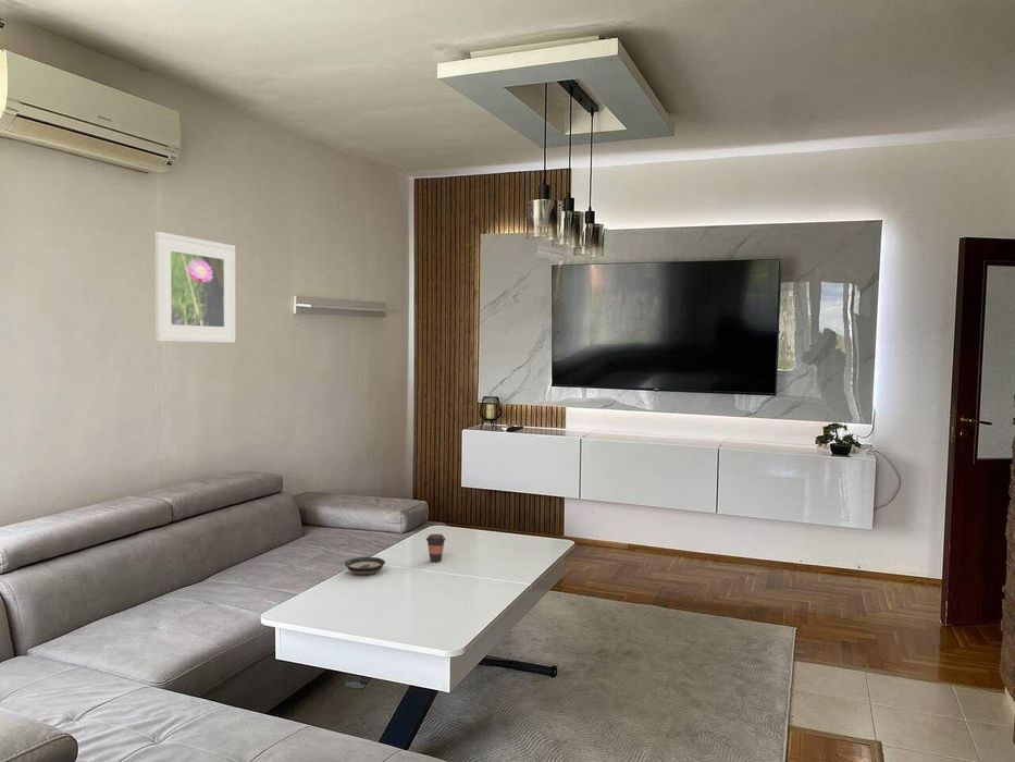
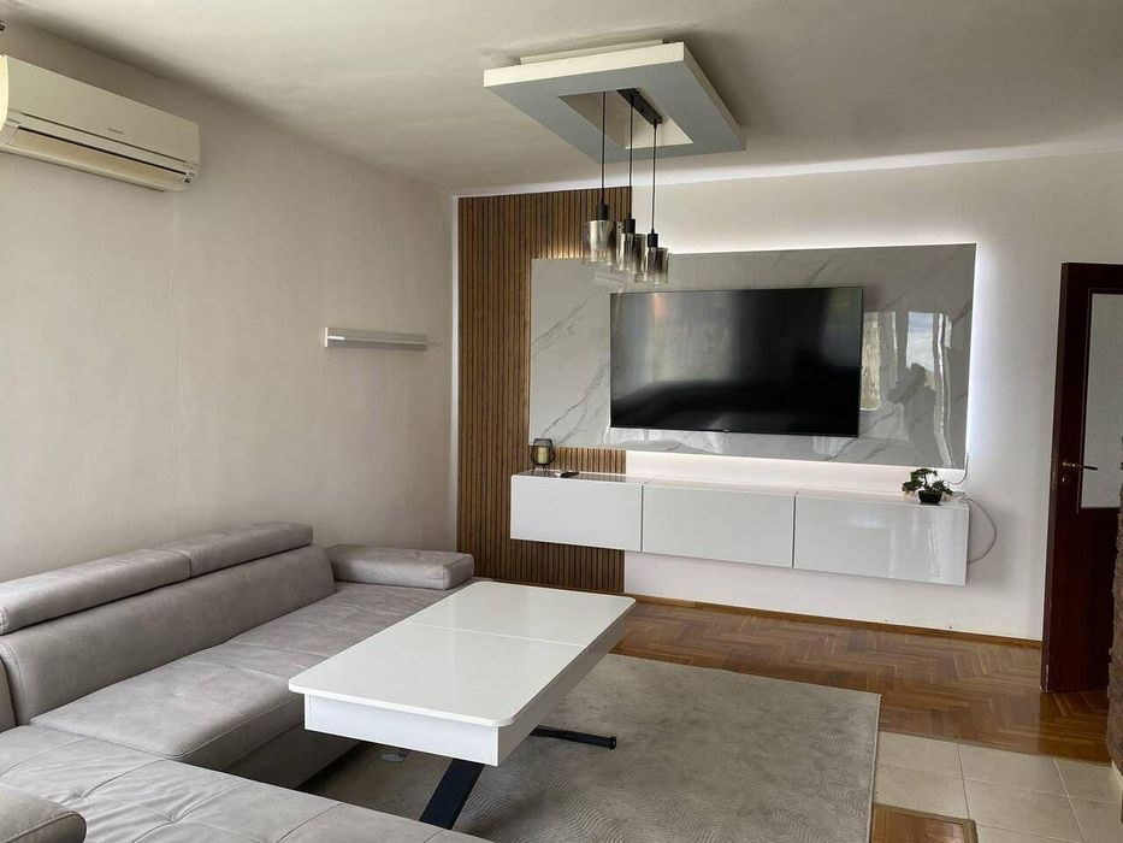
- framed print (197, 291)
- coffee cup (435, 548)
- saucer (364, 567)
